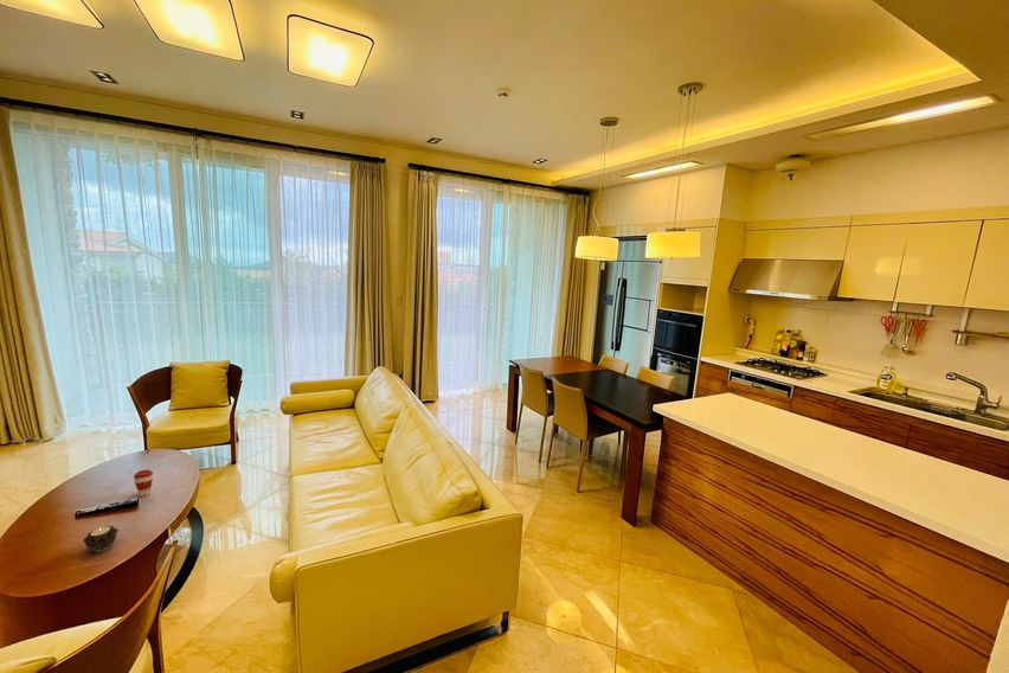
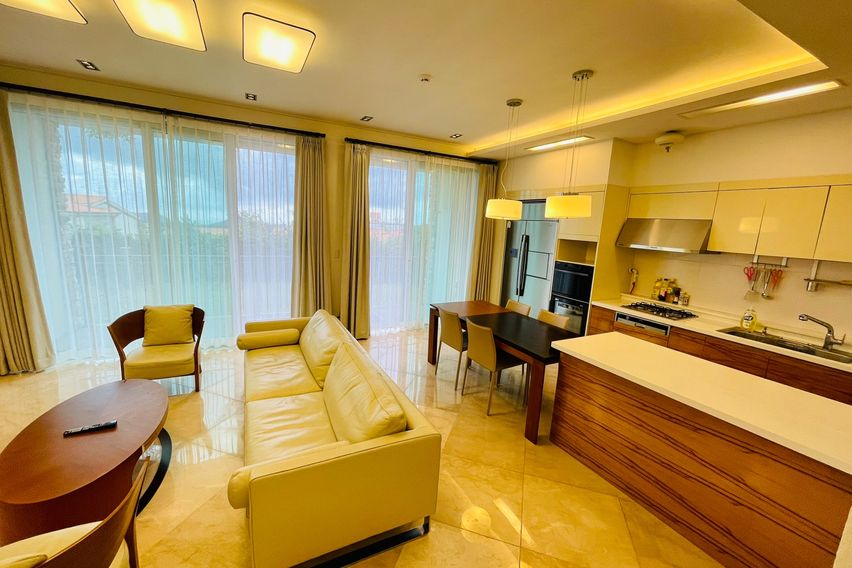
- coffee cup (143, 482)
- candle (101, 537)
